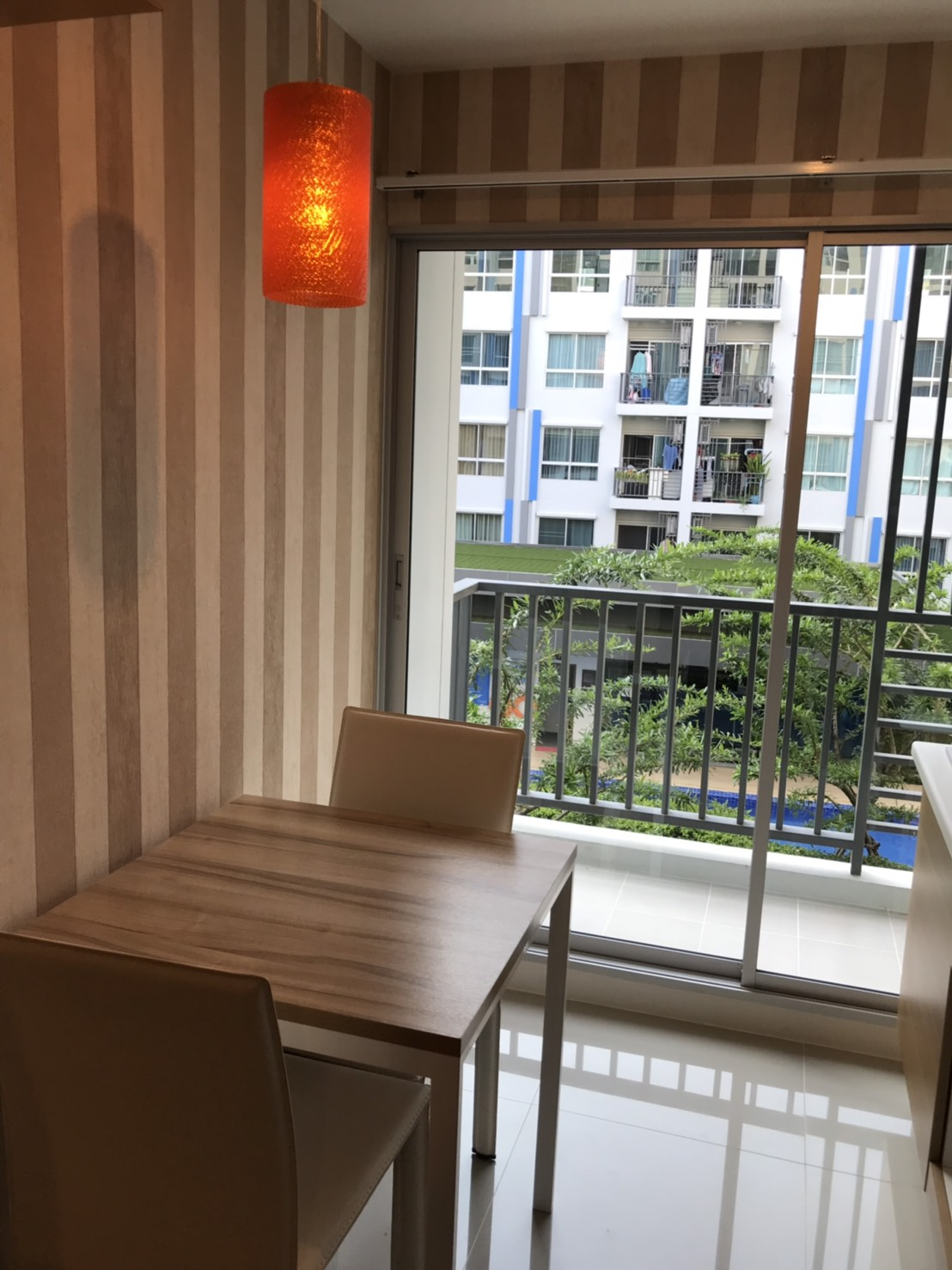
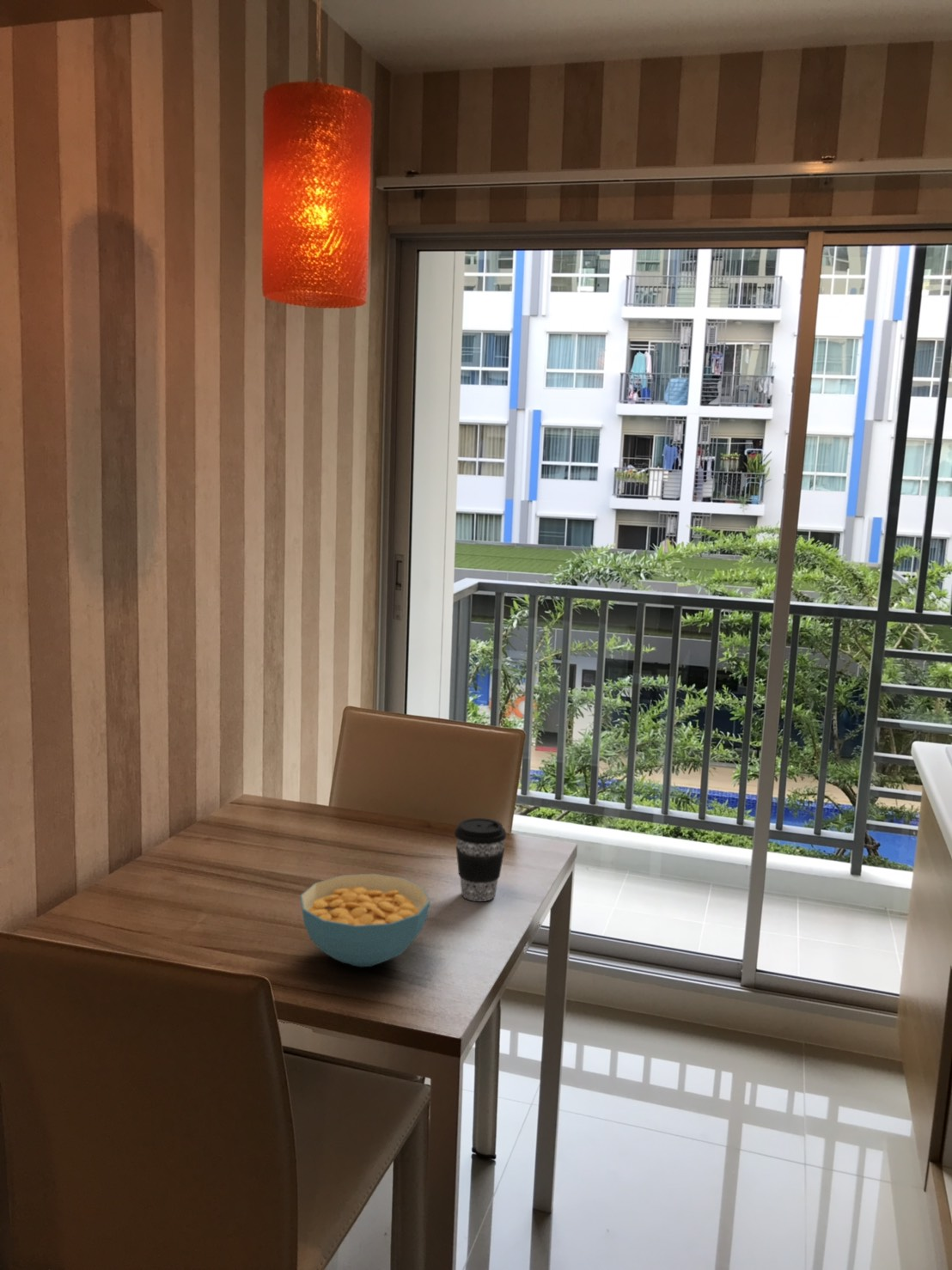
+ coffee cup (479, 859)
+ cereal bowl (364, 928)
